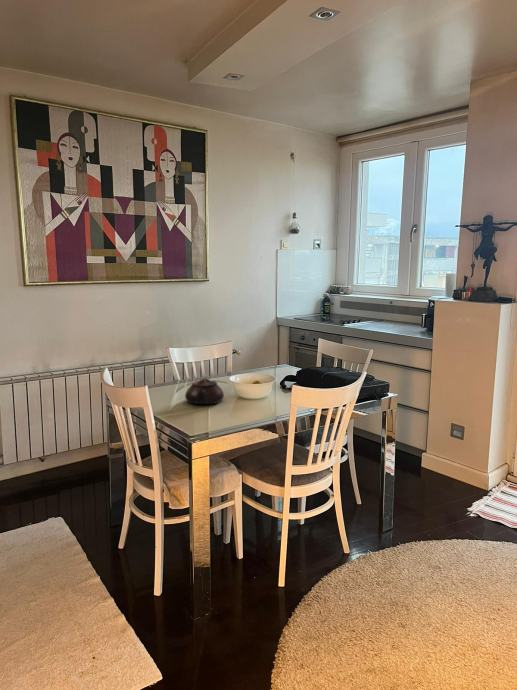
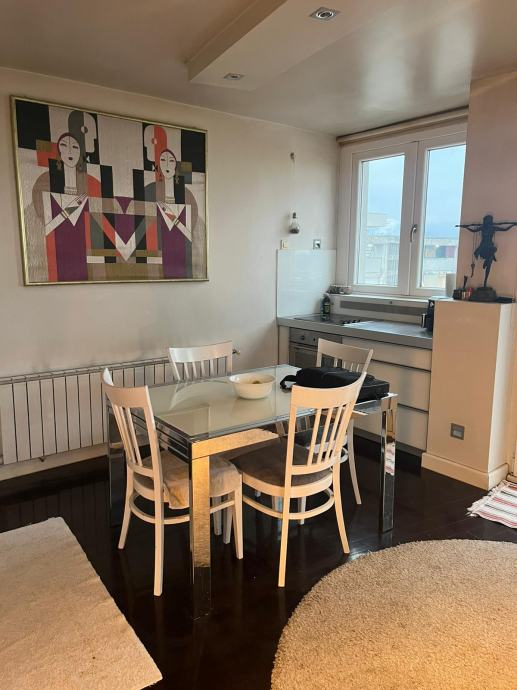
- teapot (205, 389)
